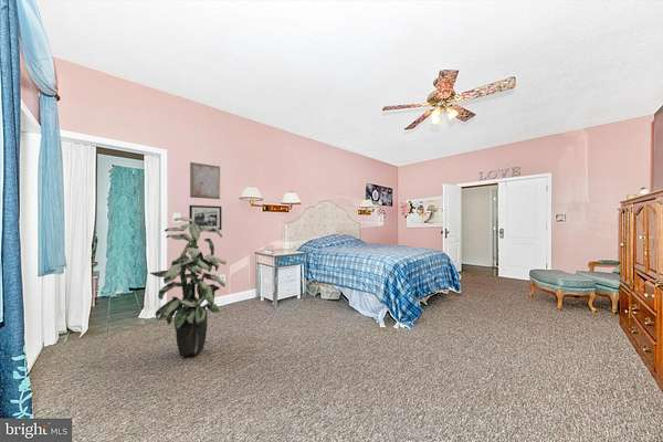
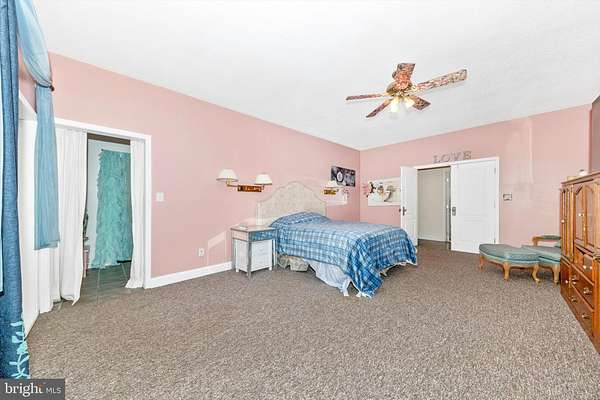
- indoor plant (189, 284)
- wall art (206, 181)
- picture frame (206, 218)
